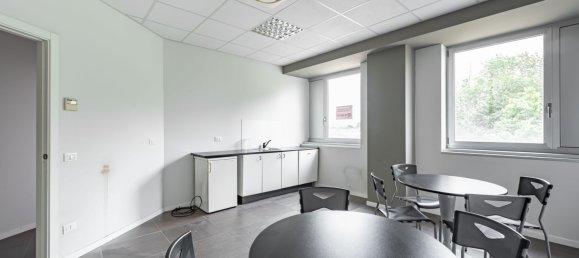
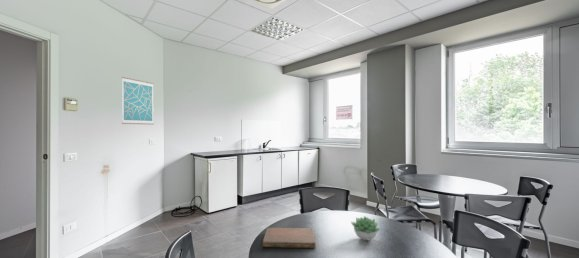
+ succulent plant (365, 228)
+ wall art (138, 102)
+ notebook (289, 237)
